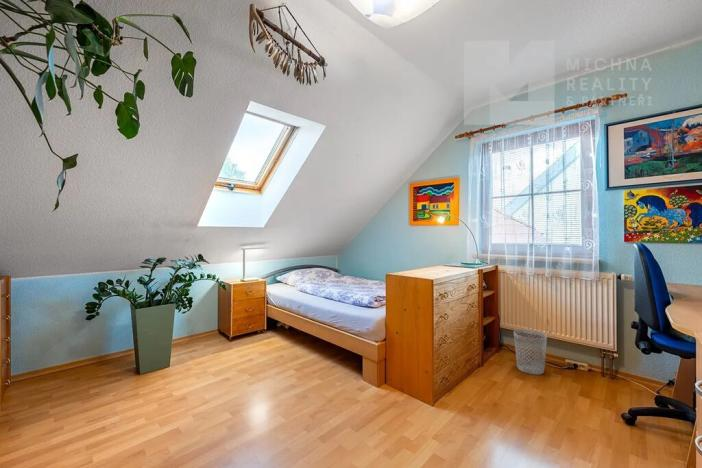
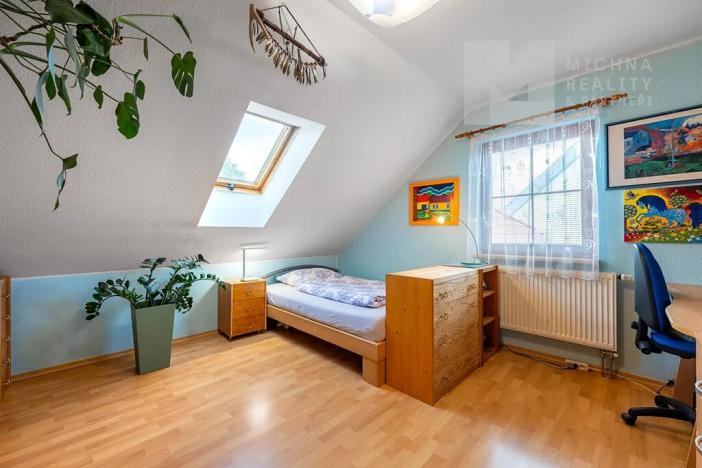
- wastebasket (530, 351)
